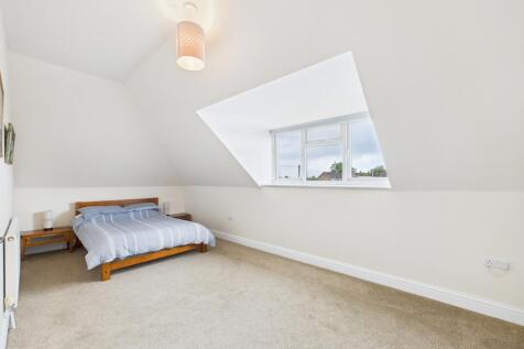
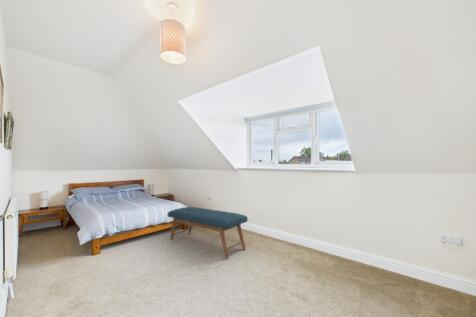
+ bench (205, 227)
